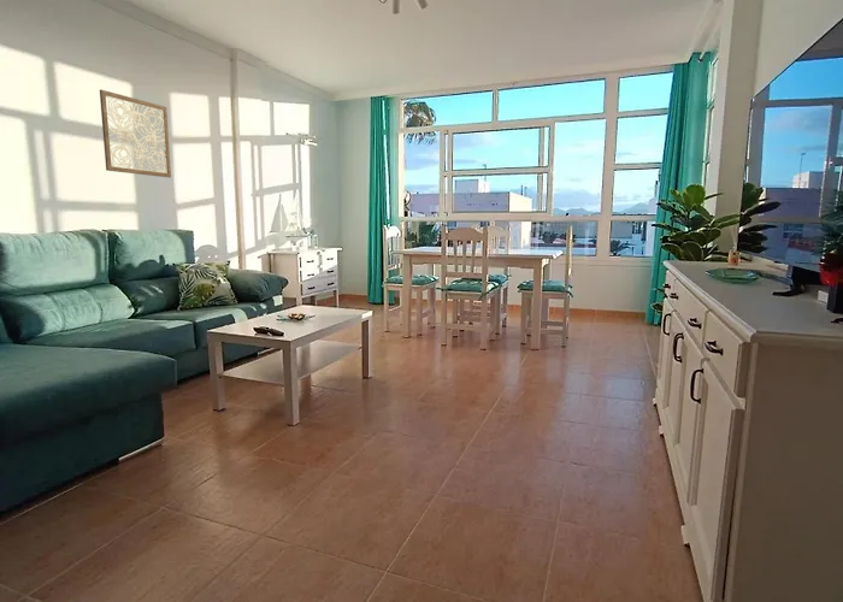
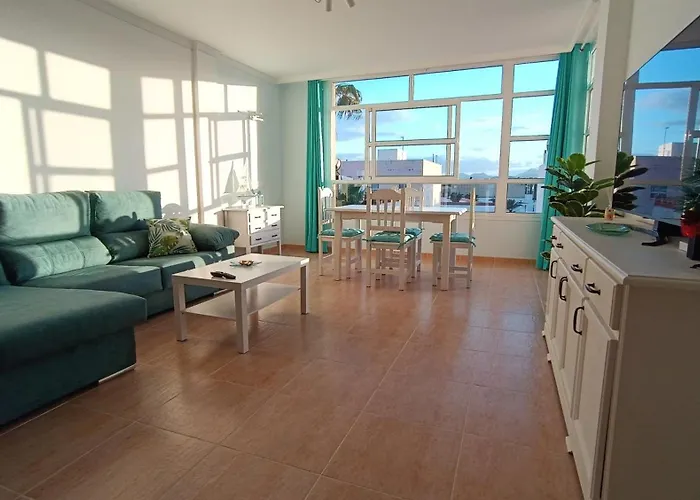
- wall art (135, 136)
